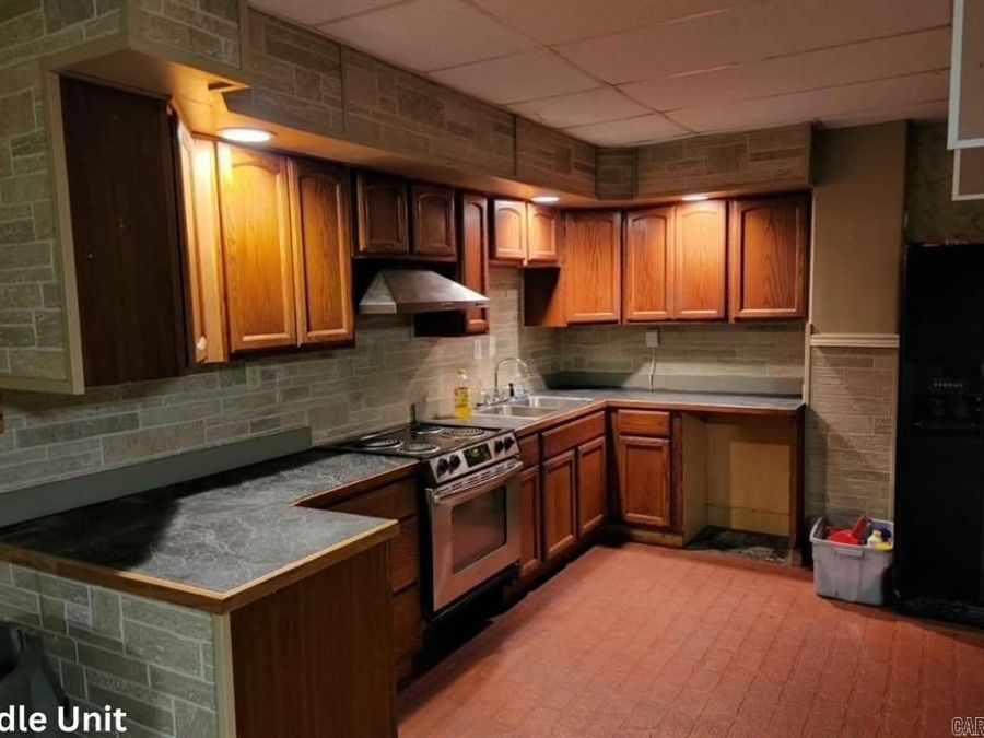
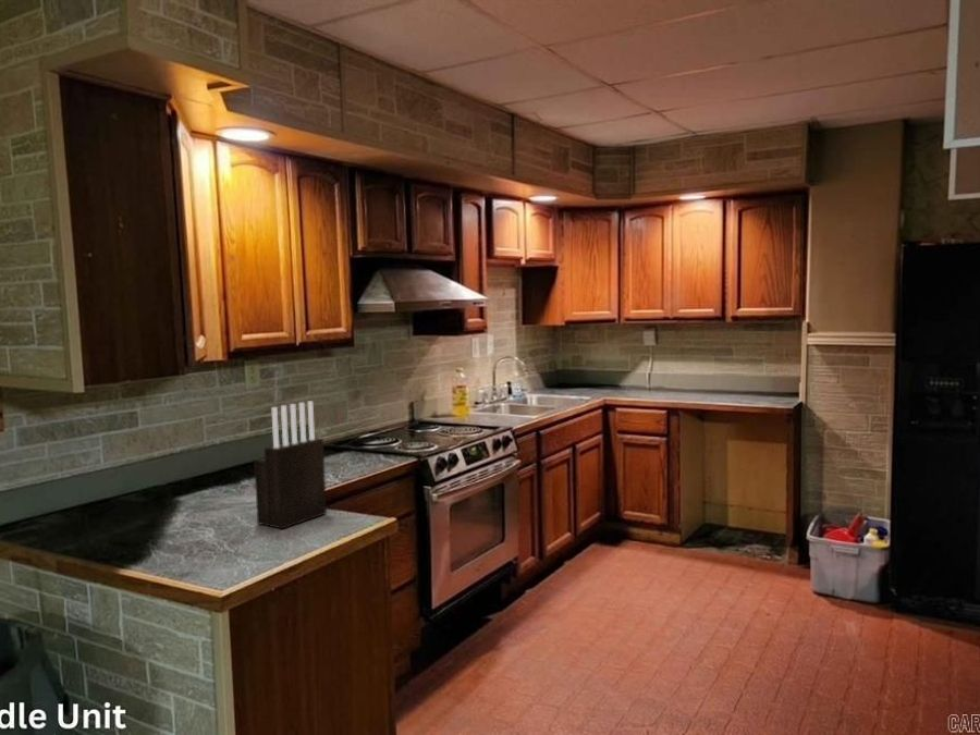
+ knife block (286, 461)
